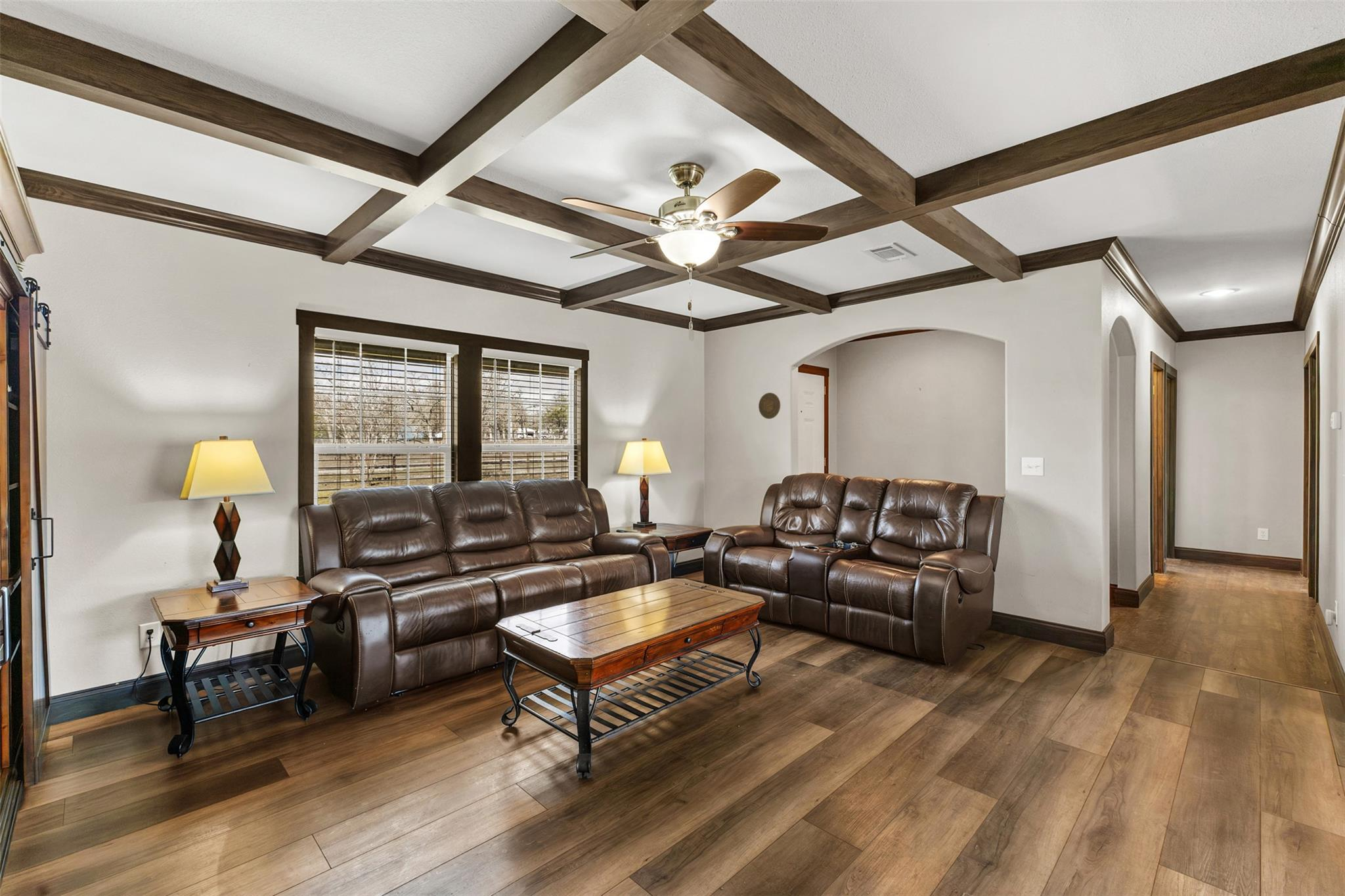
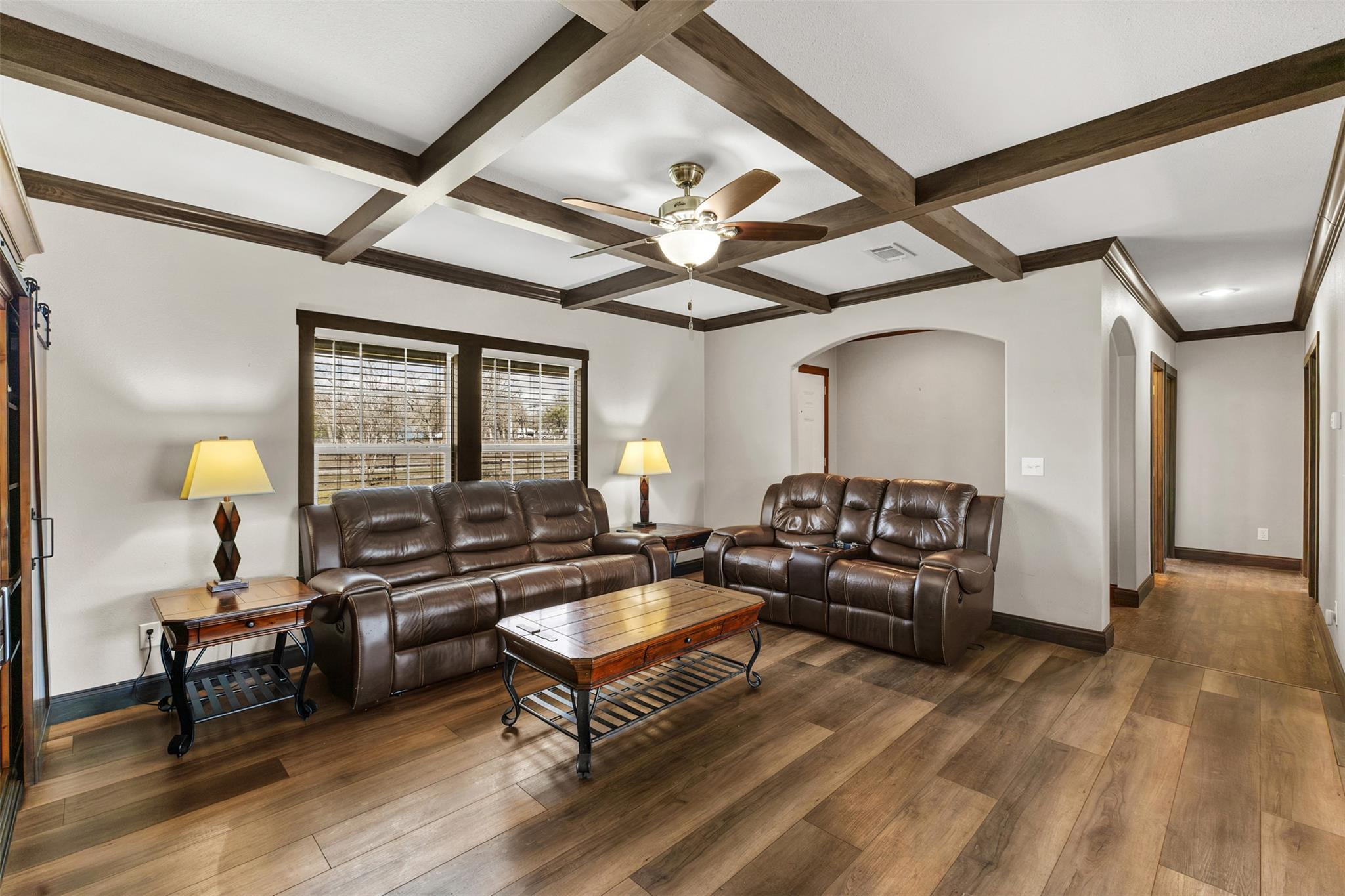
- decorative plate (768, 406)
